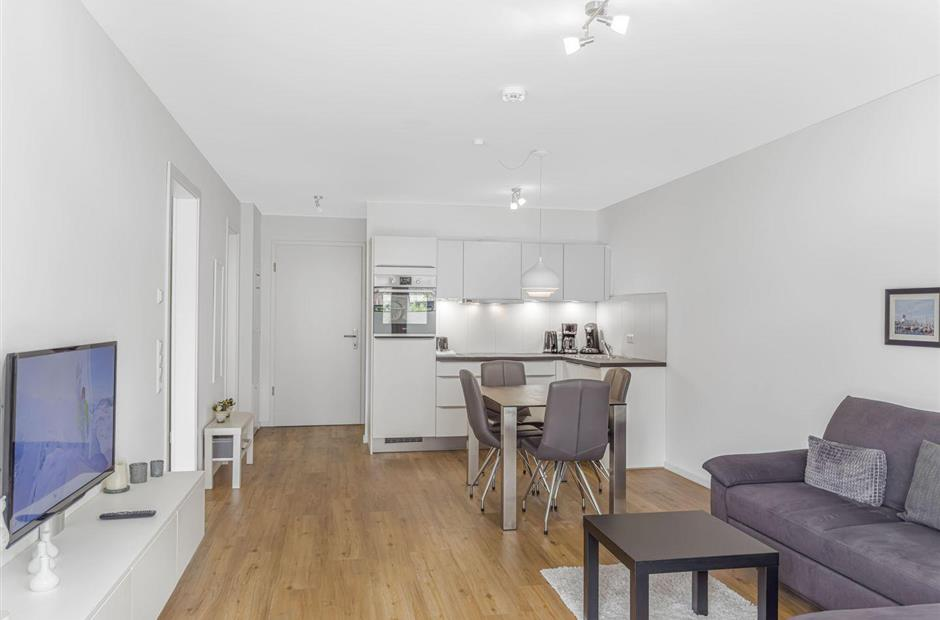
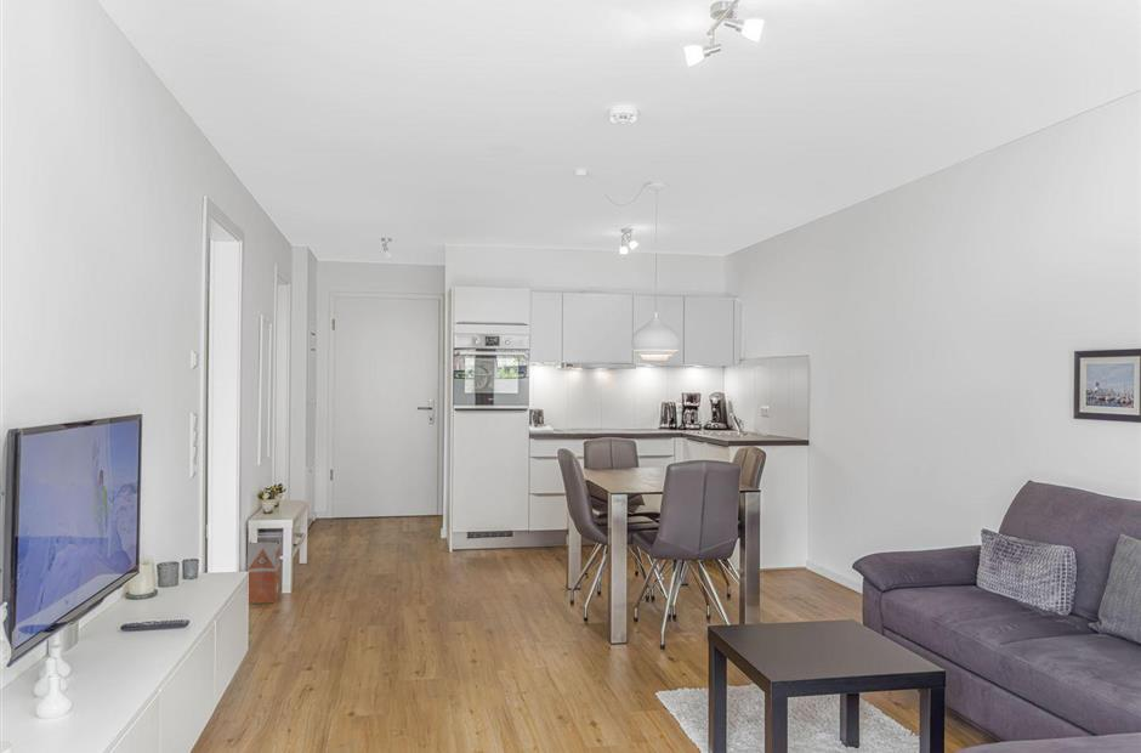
+ waste bin (266, 567)
